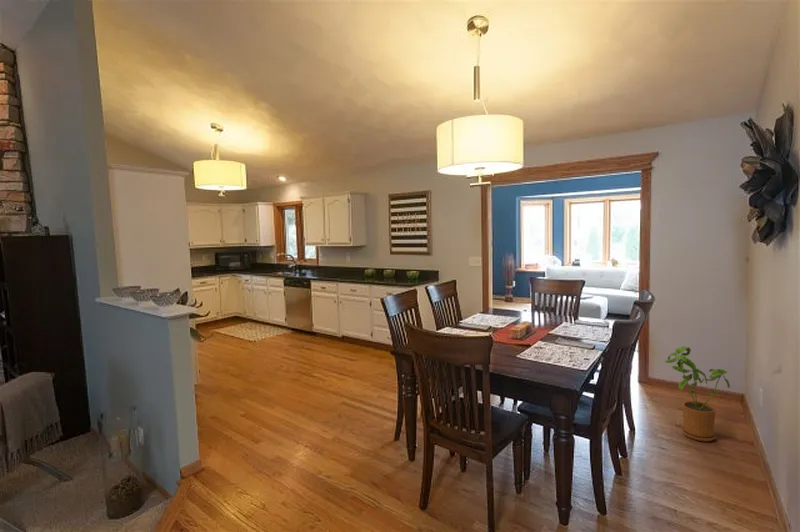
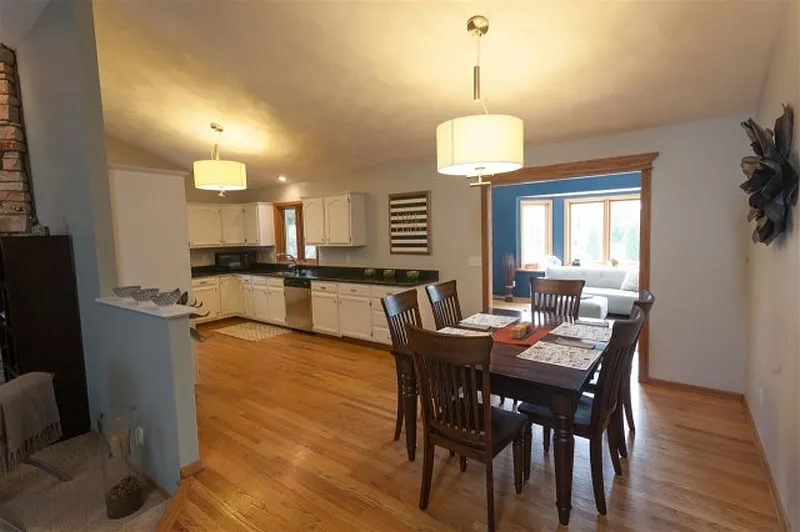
- house plant (695, 391)
